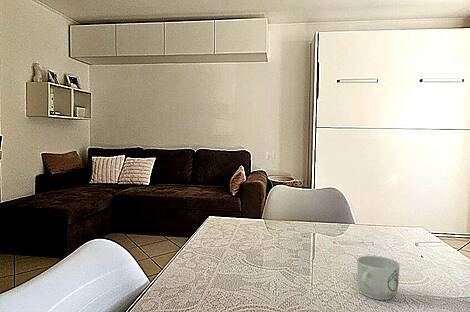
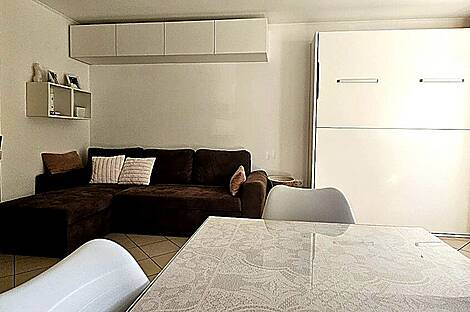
- mug (375, 279)
